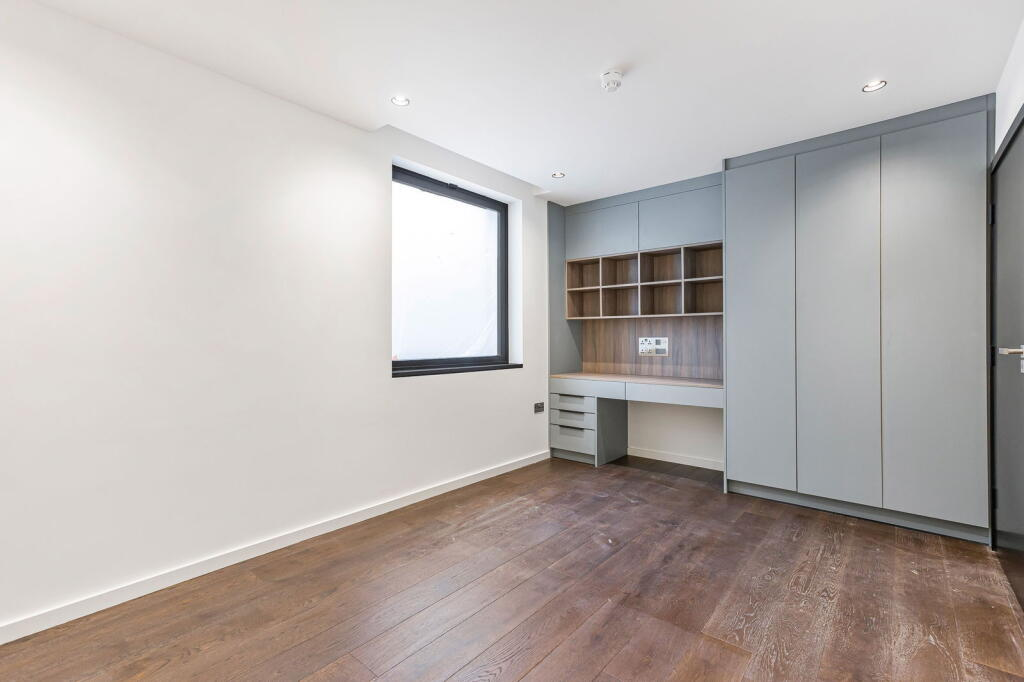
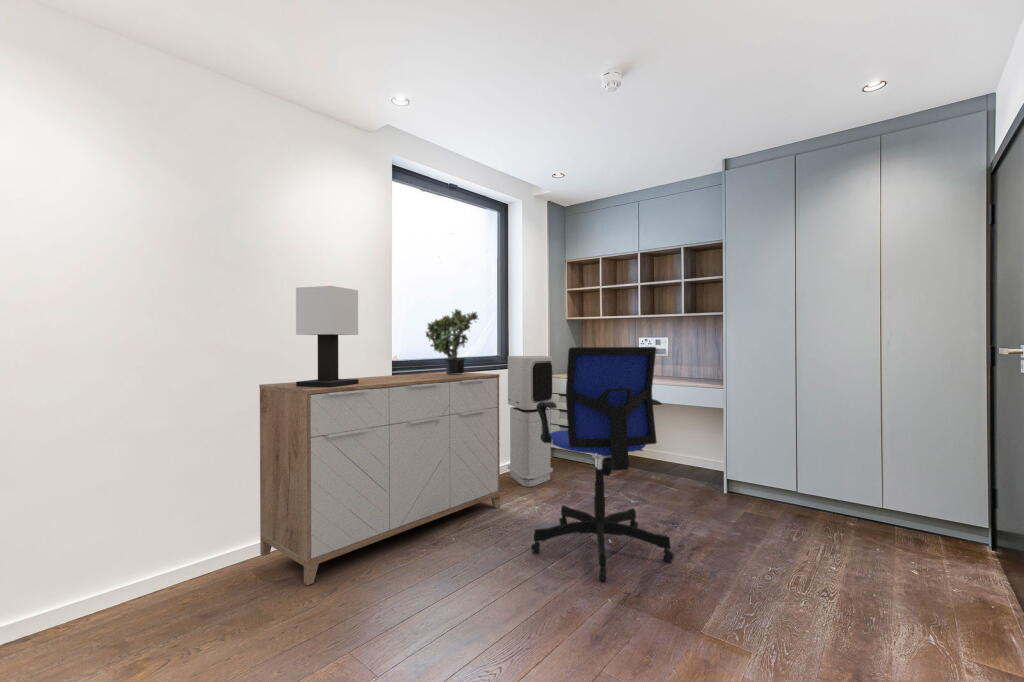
+ office chair (593, 447)
+ table lamp (328, 336)
+ air purifier (525, 417)
+ sideboard (395, 453)
+ potted plant (455, 341)
